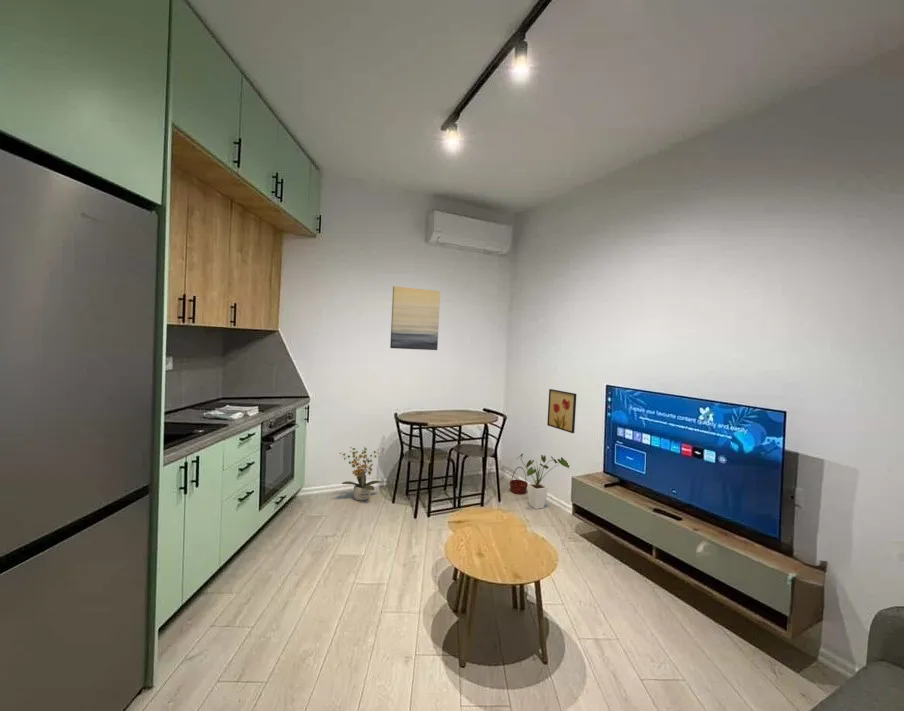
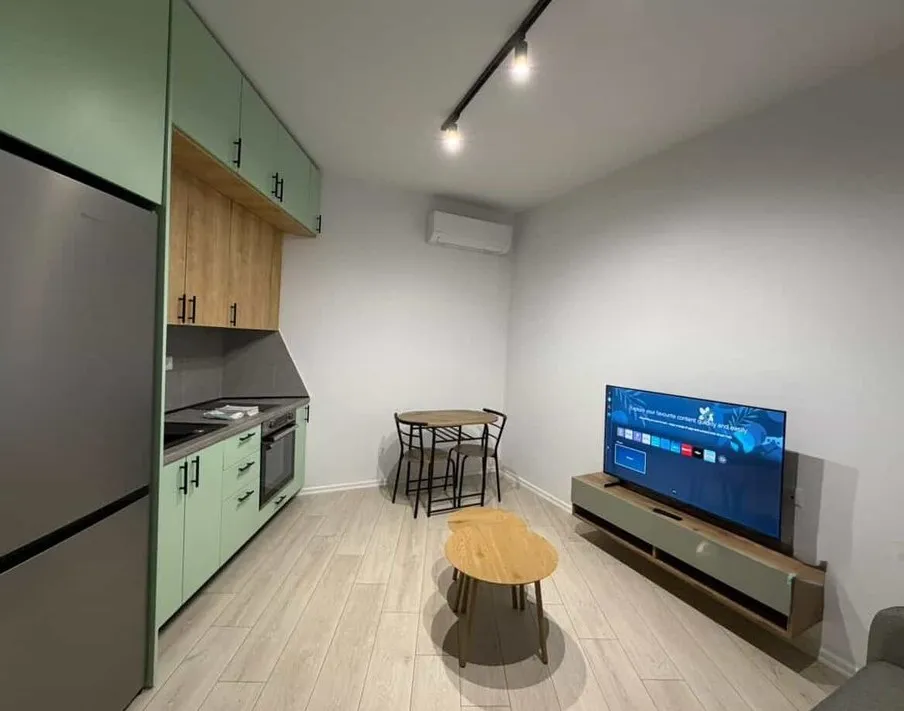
- wall art (561, 410)
- potted plant (360, 473)
- basket (518, 480)
- wall art (415, 319)
- house plant (540, 480)
